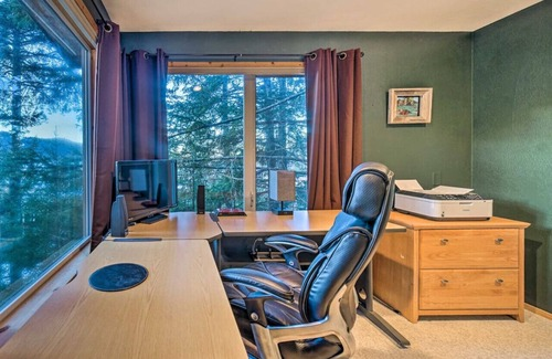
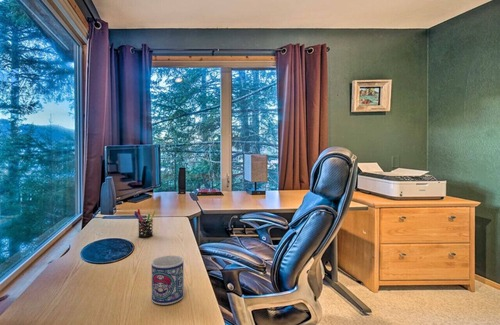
+ mug (169, 275)
+ pen holder (145, 222)
